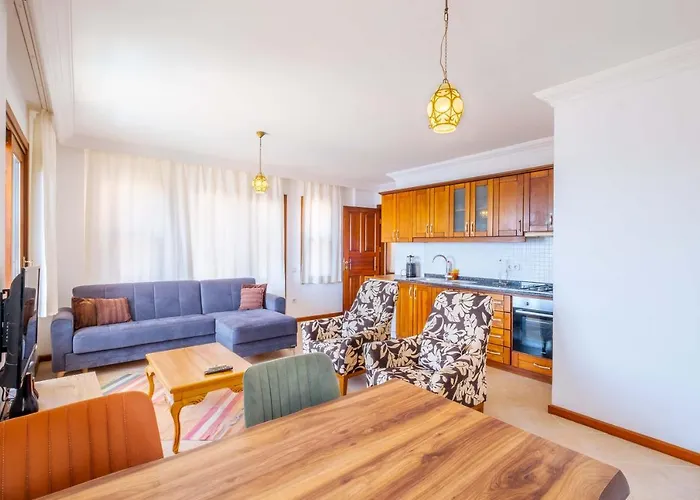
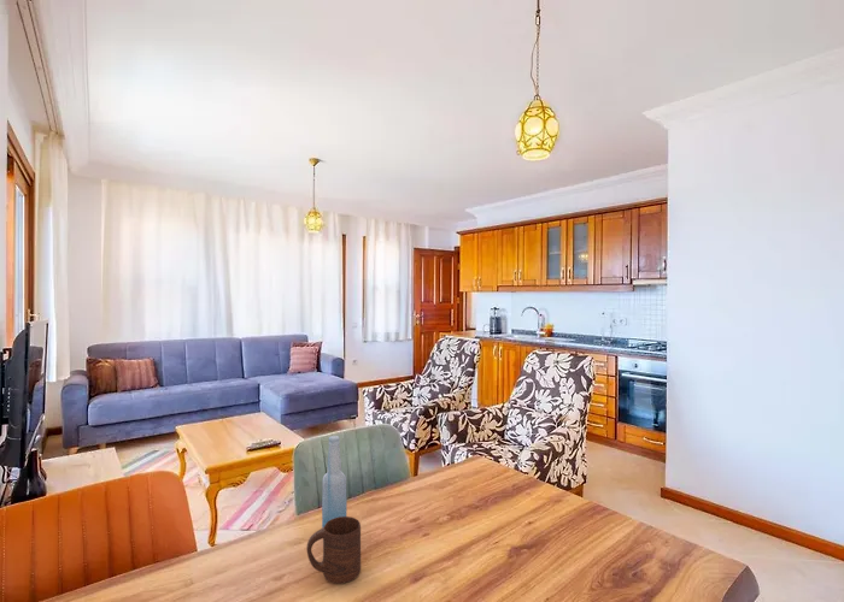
+ bottle (334, 482)
+ cup (336, 550)
